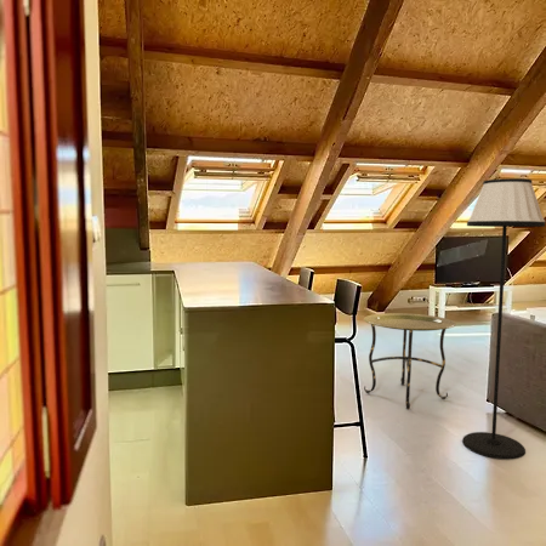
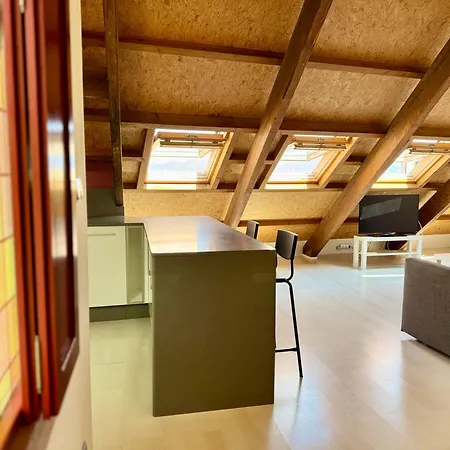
- side table (406, 358)
- floor lamp (500, 315)
